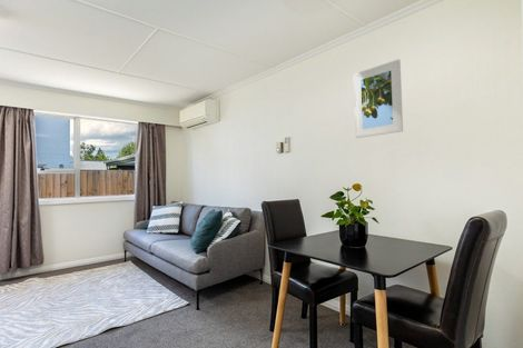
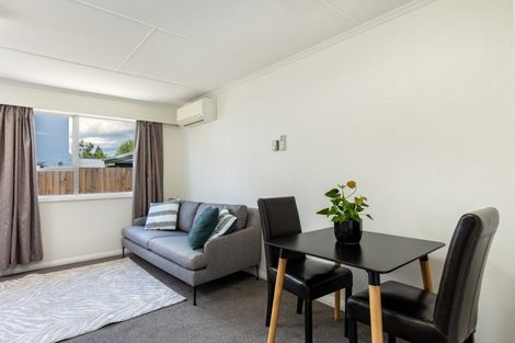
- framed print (376, 100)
